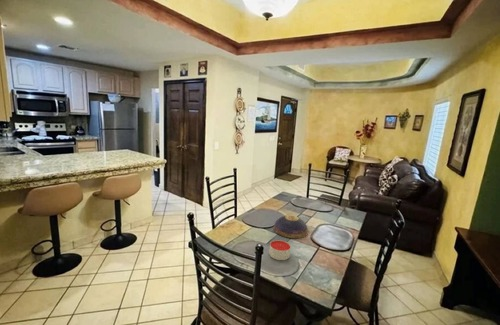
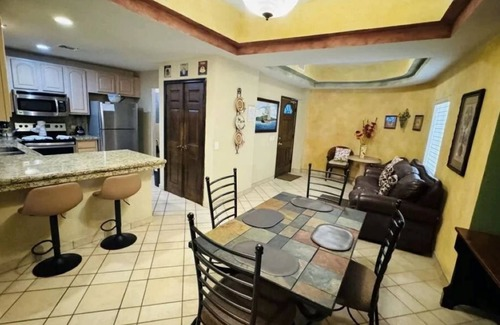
- decorative bowl (291, 223)
- candle (279, 249)
